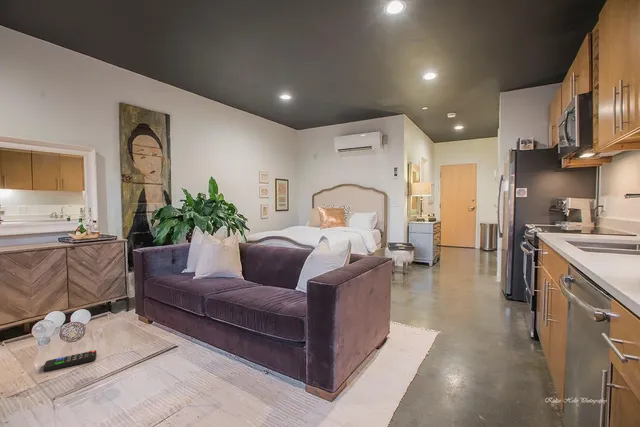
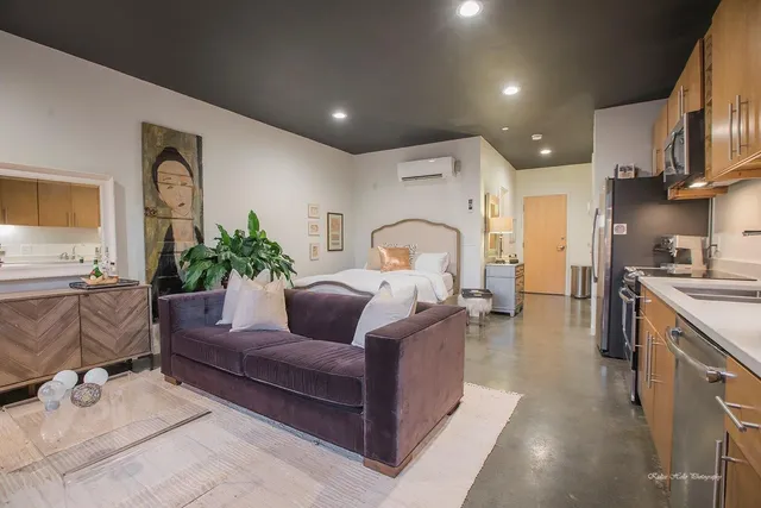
- remote control (71, 360)
